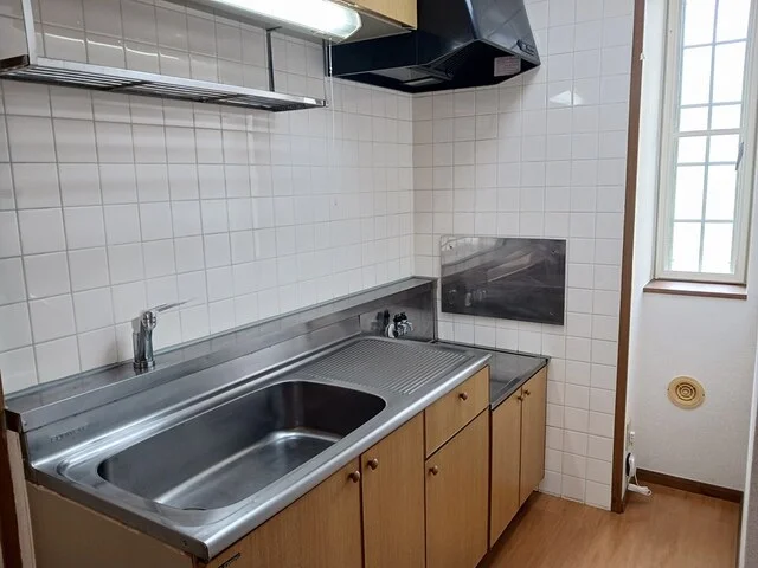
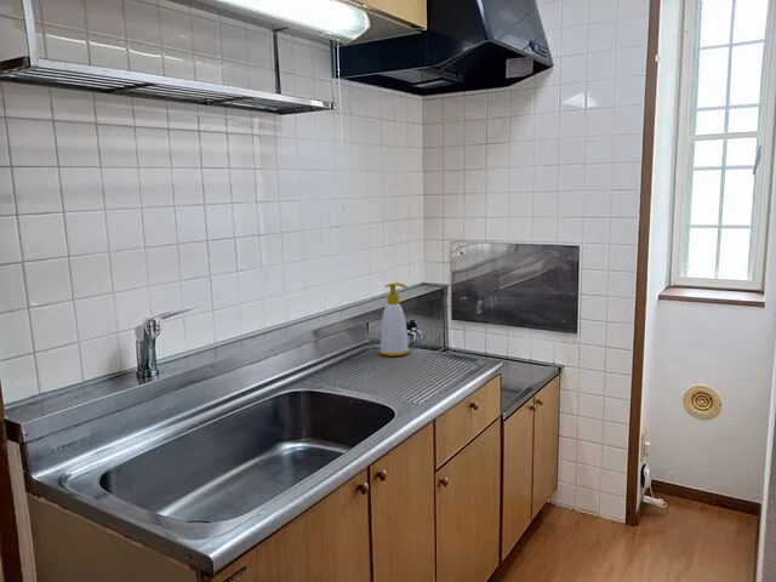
+ soap bottle (393, 318)
